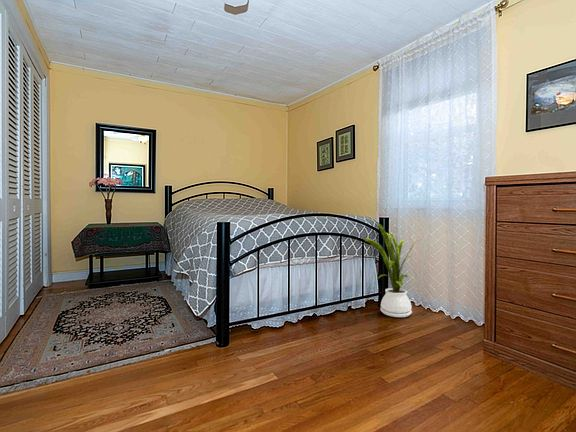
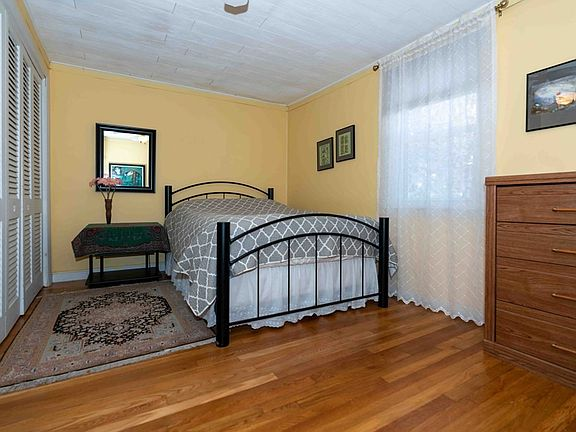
- house plant (393, 267)
